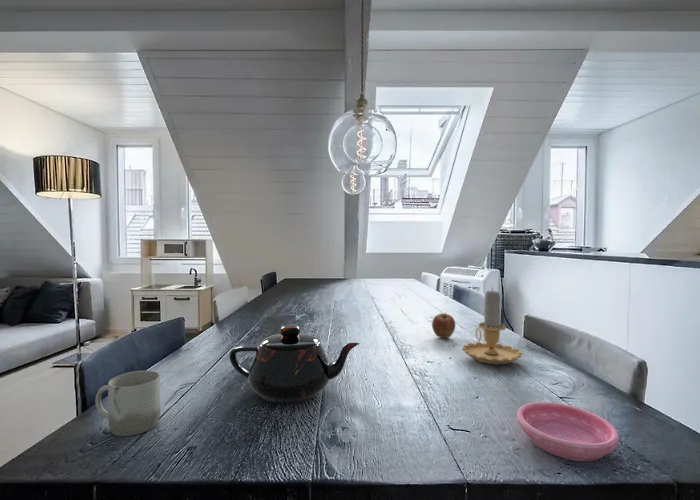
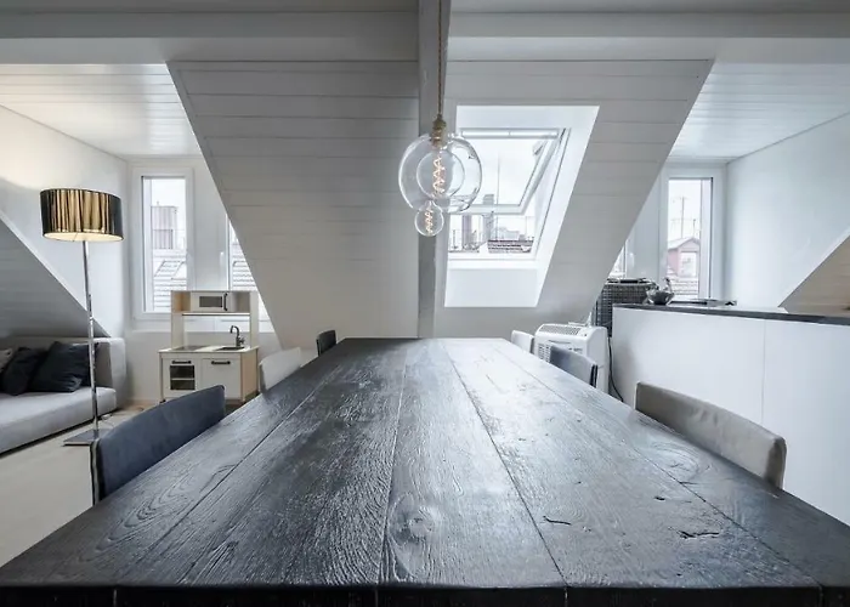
- cup (126, 401)
- fruit (443, 324)
- teapot (294, 358)
- candle (489, 322)
- saucer (564, 431)
